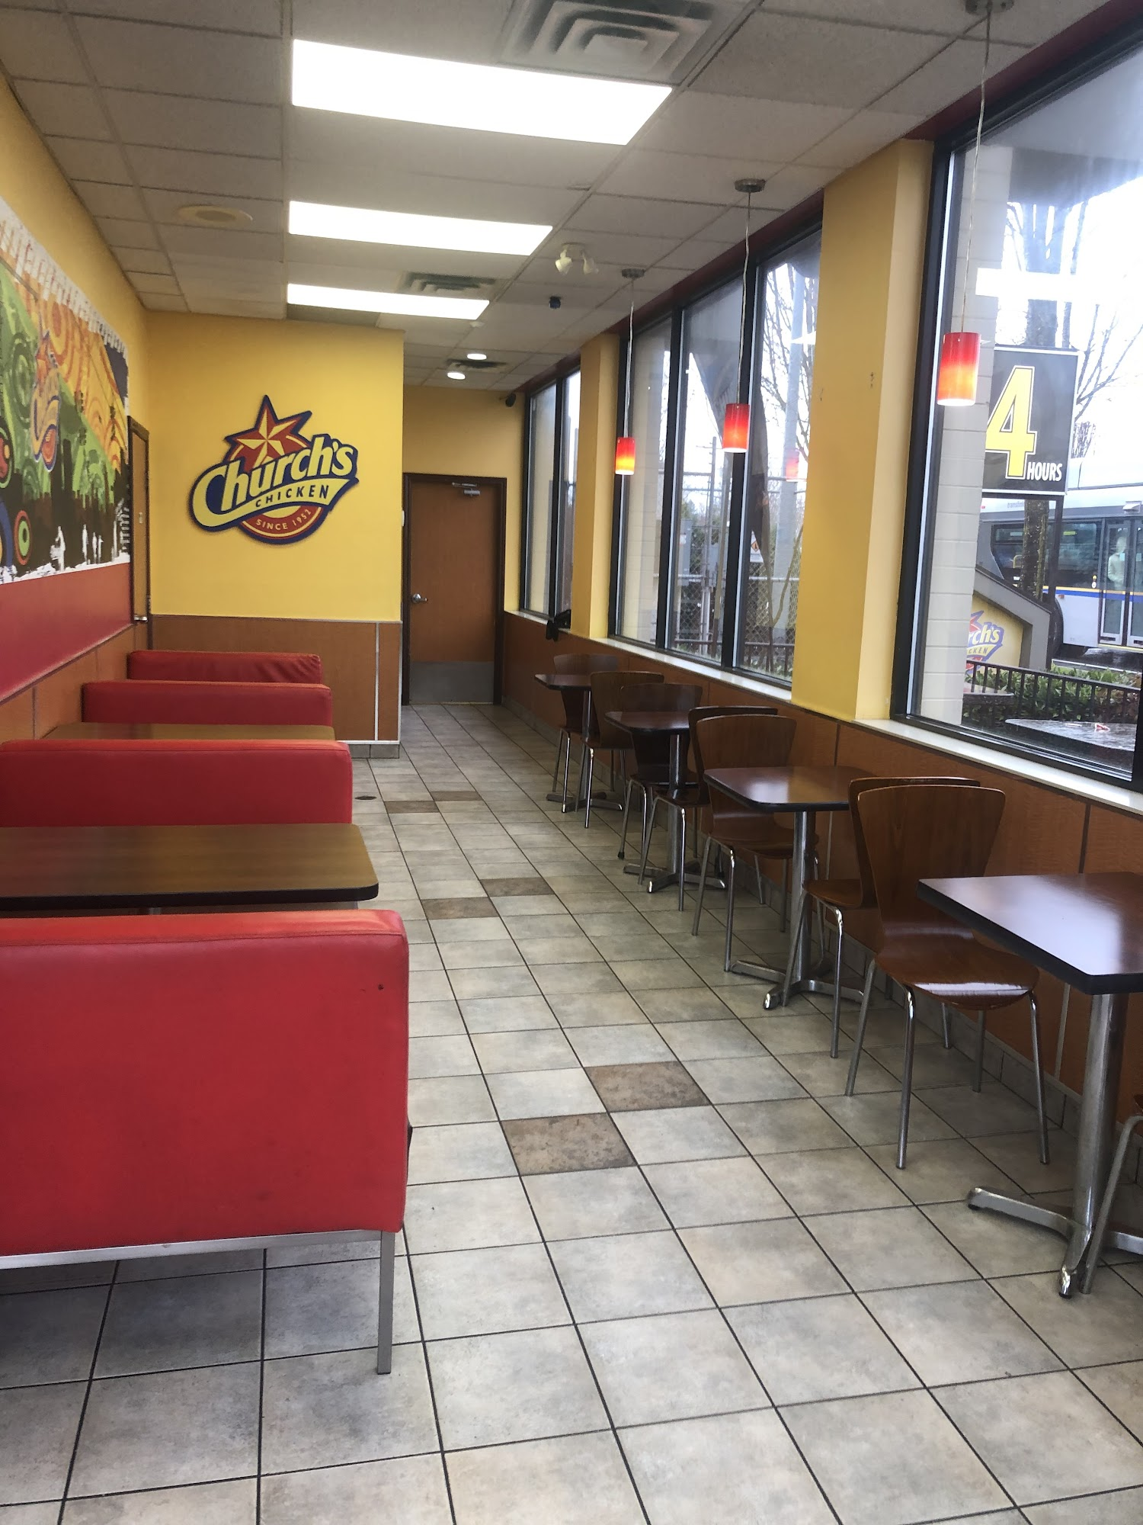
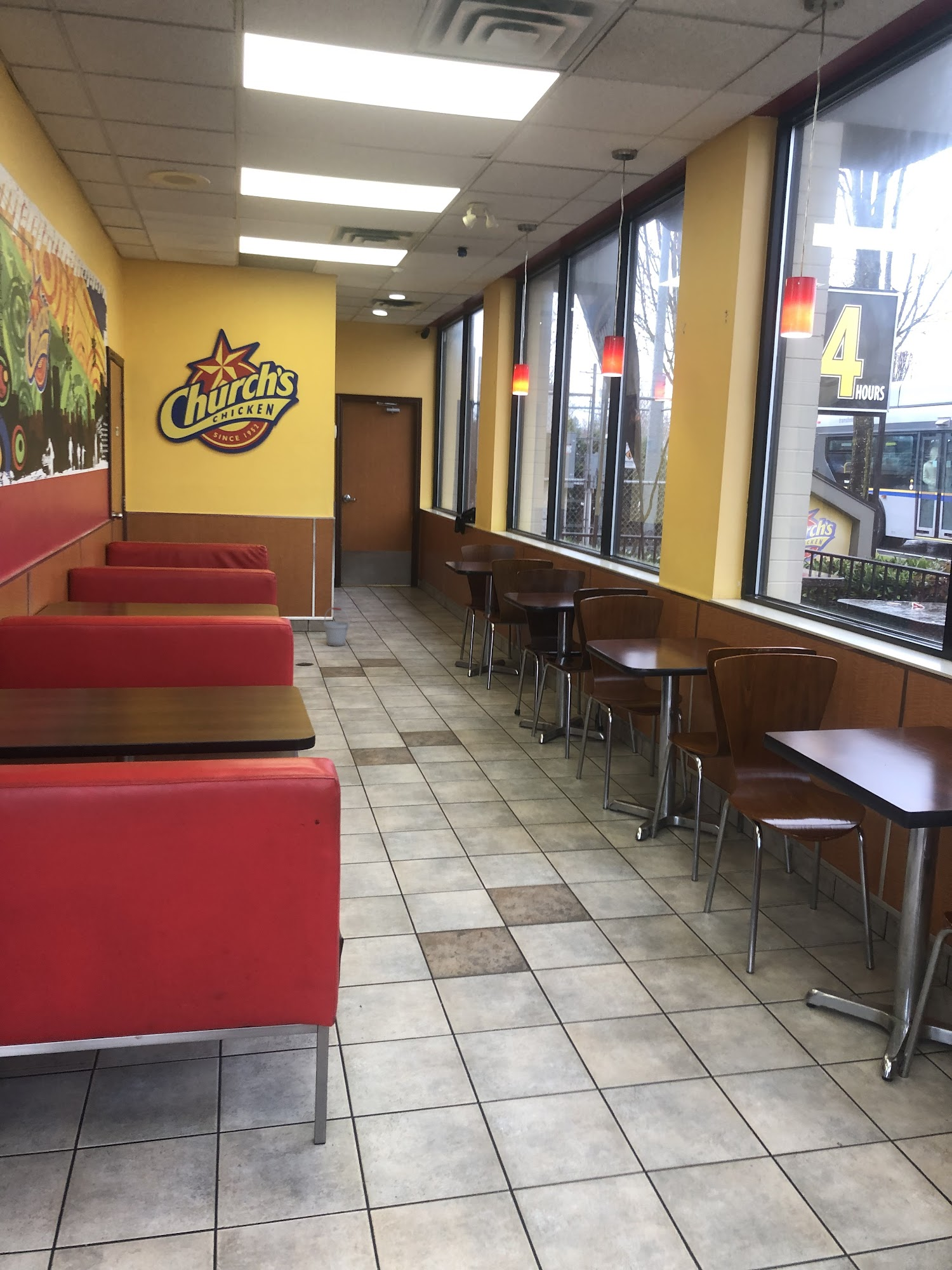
+ bucket (336, 626)
